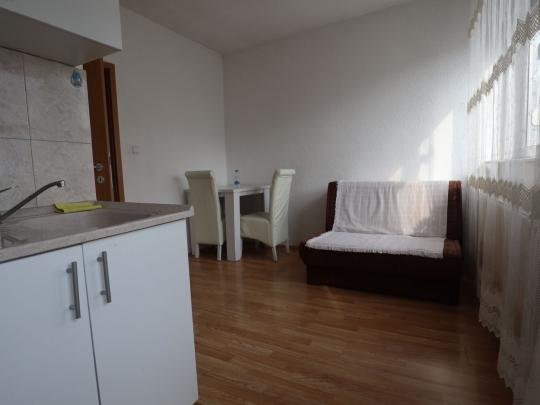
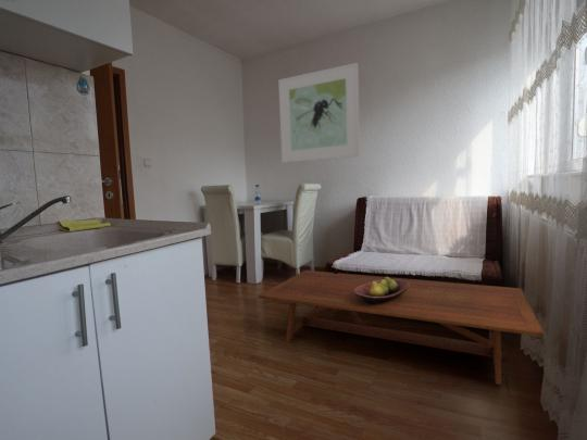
+ fruit bowl (382, 288)
+ coffee table (387, 315)
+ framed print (316, 116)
